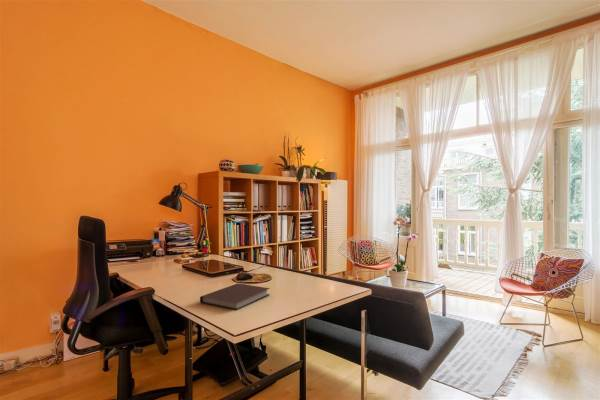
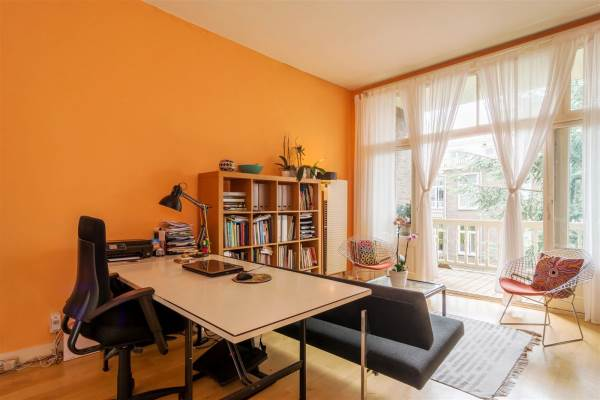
- notebook (236, 295)
